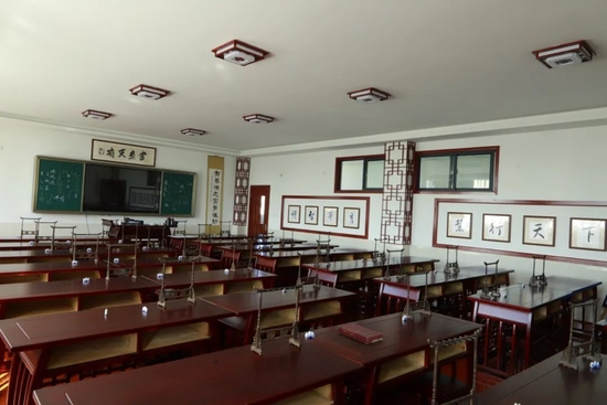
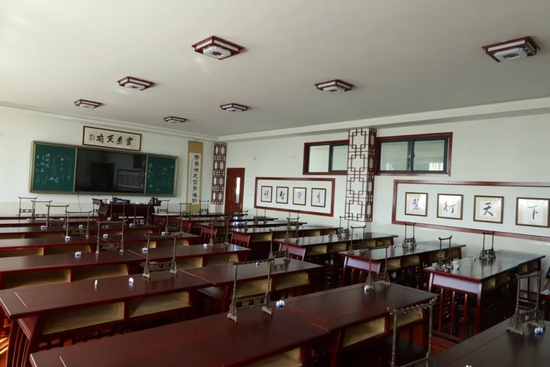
- book (359, 332)
